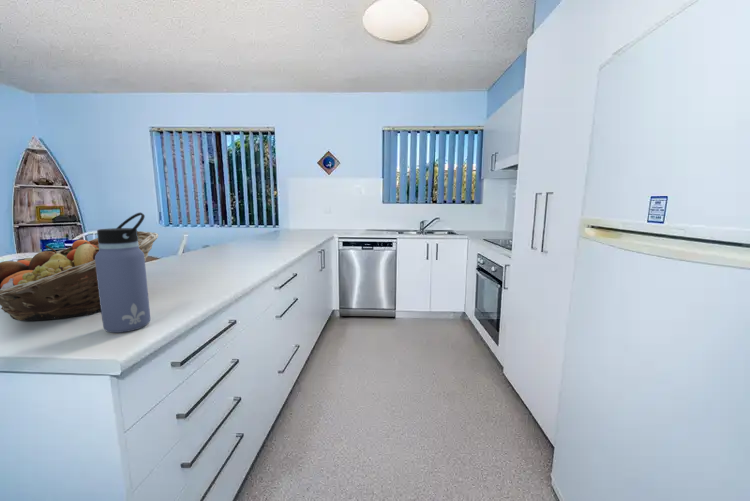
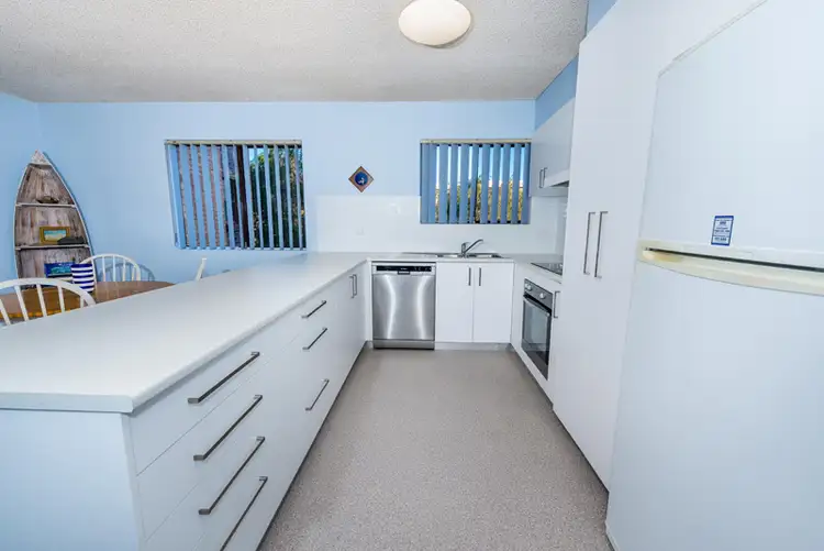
- water bottle (124, 271)
- fruit basket (81, 268)
